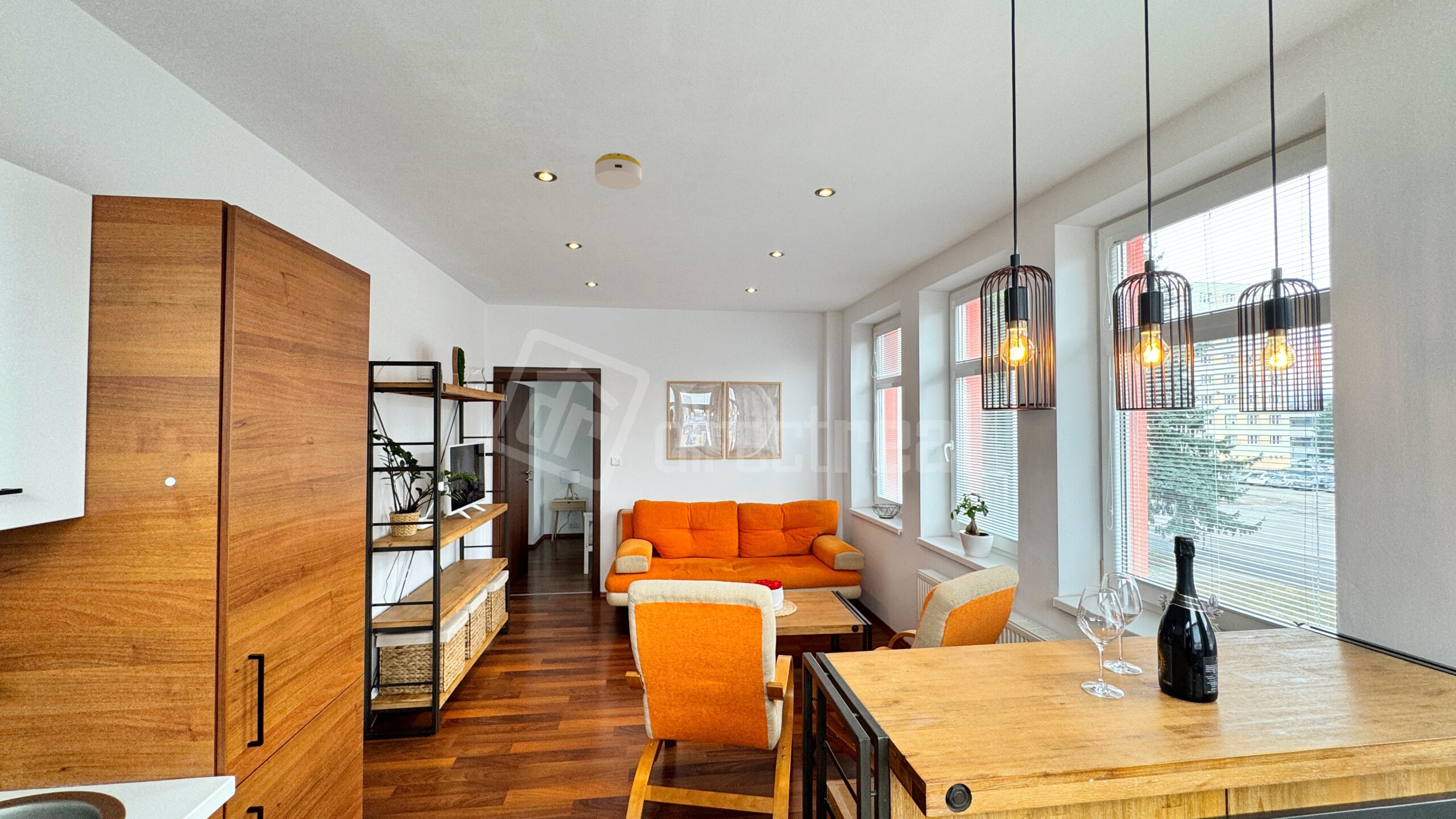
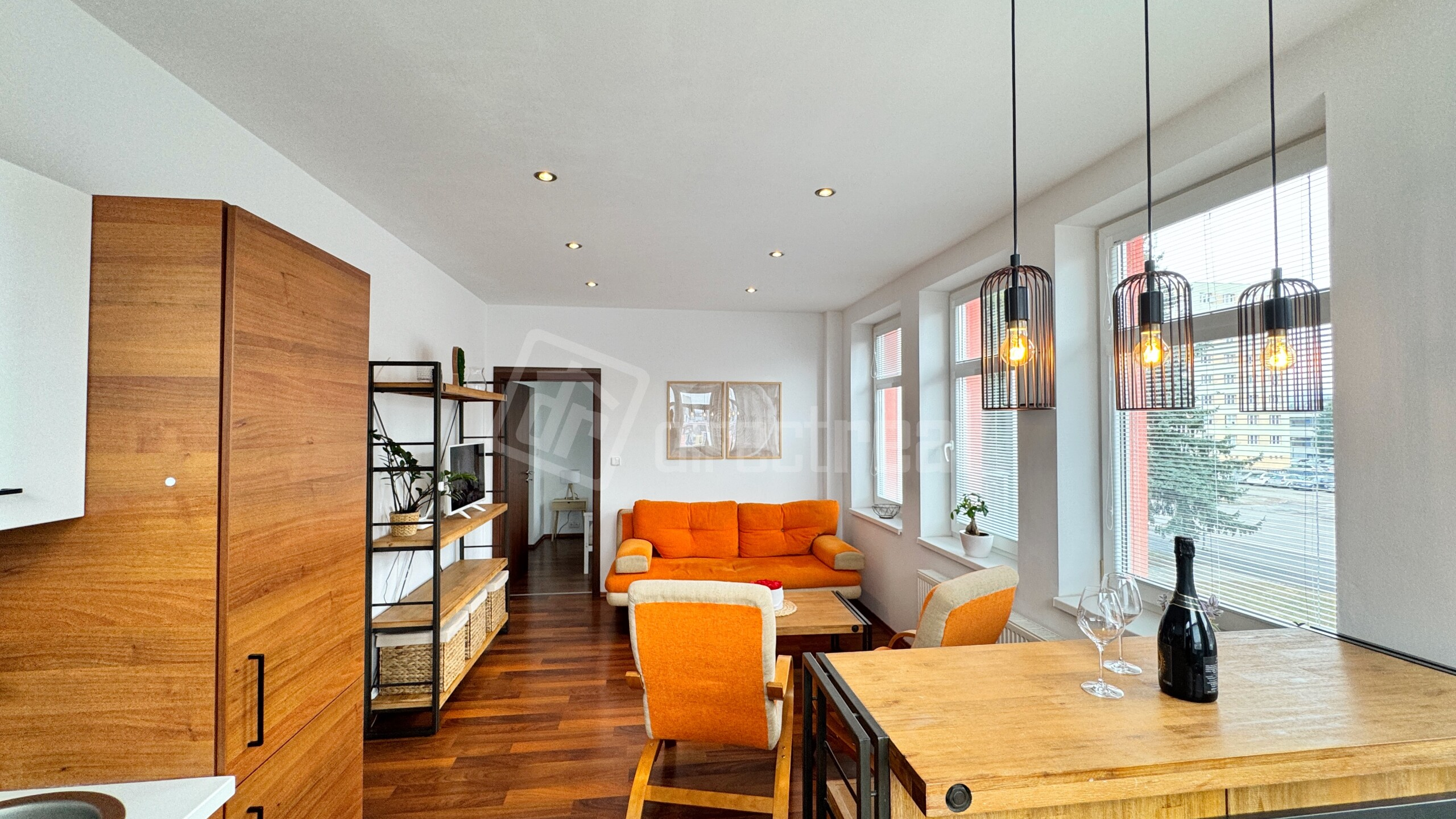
- smoke detector (618, 171)
